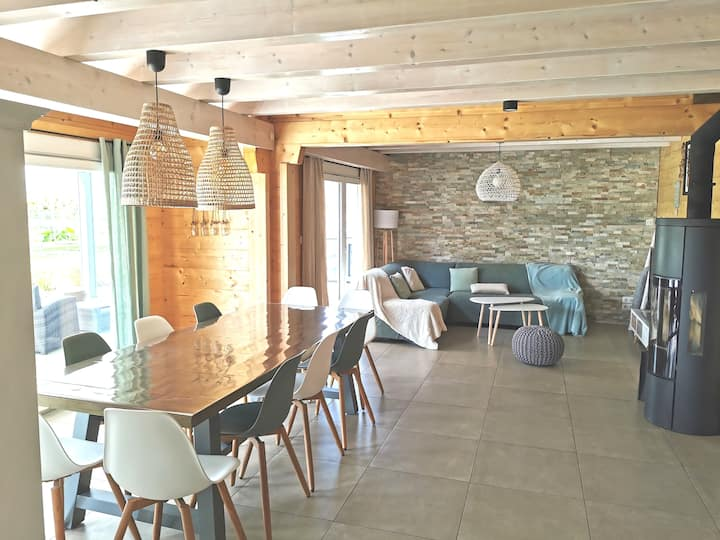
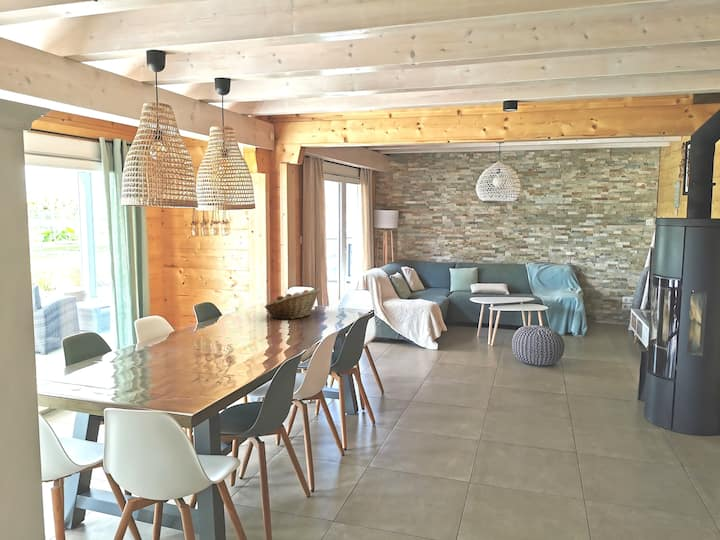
+ fruit basket (293, 302)
